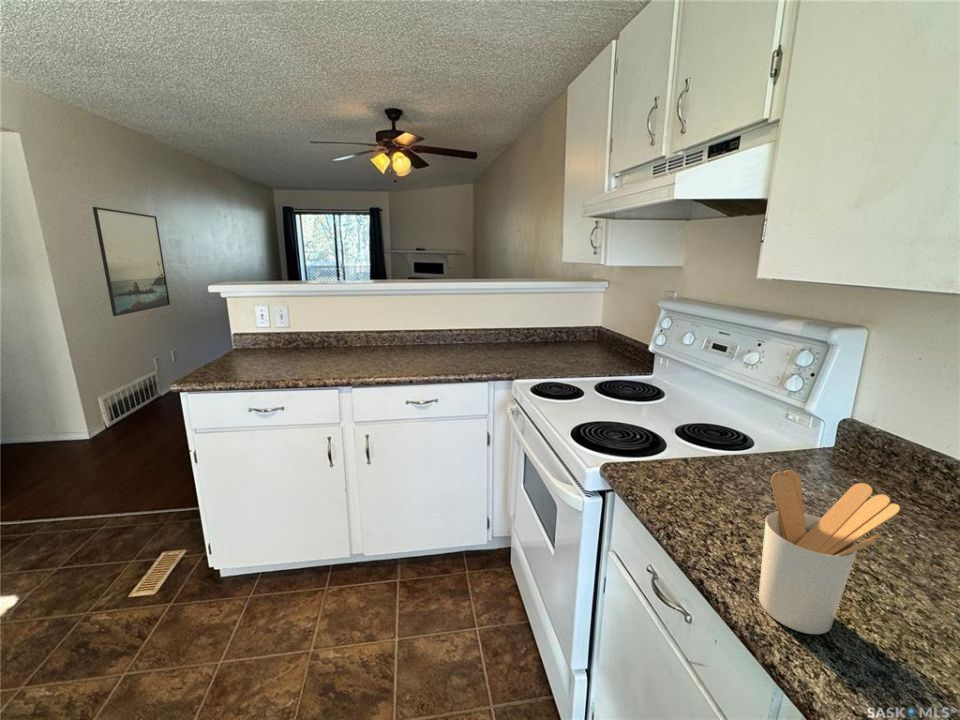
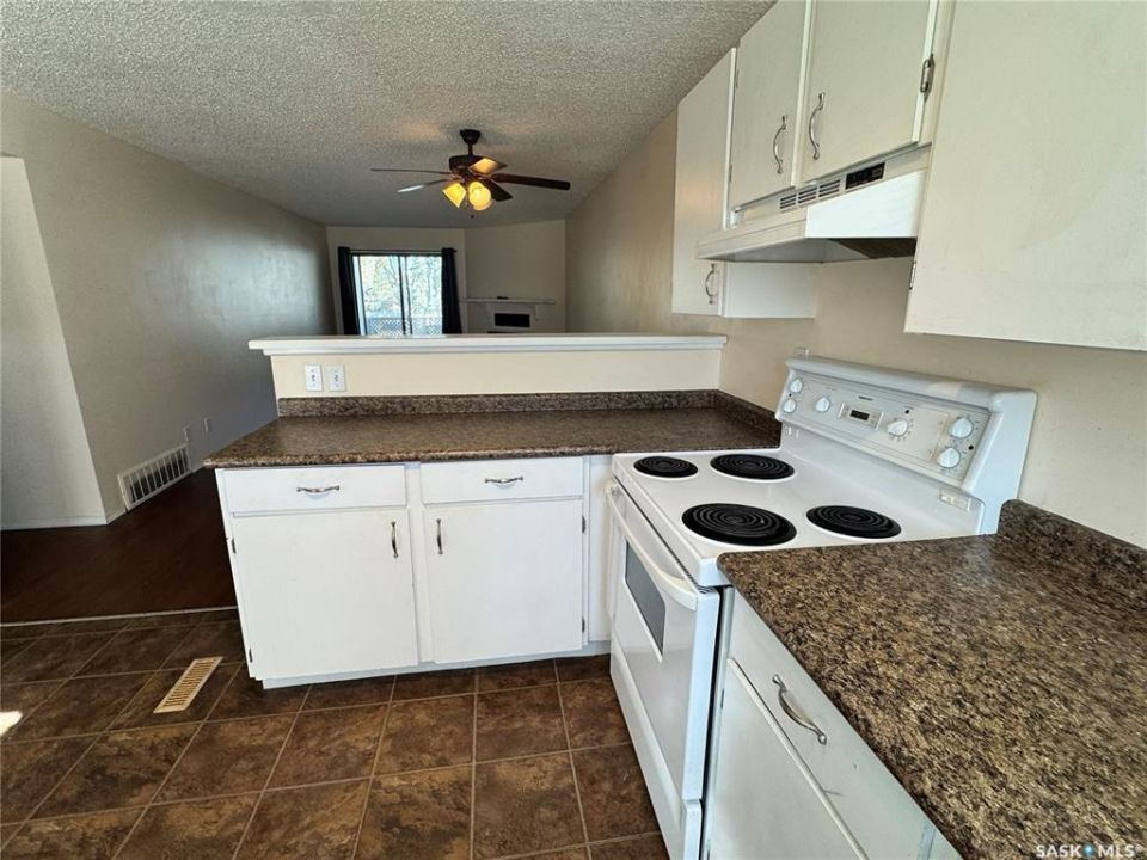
- utensil holder (823, 550)
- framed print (136, 262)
